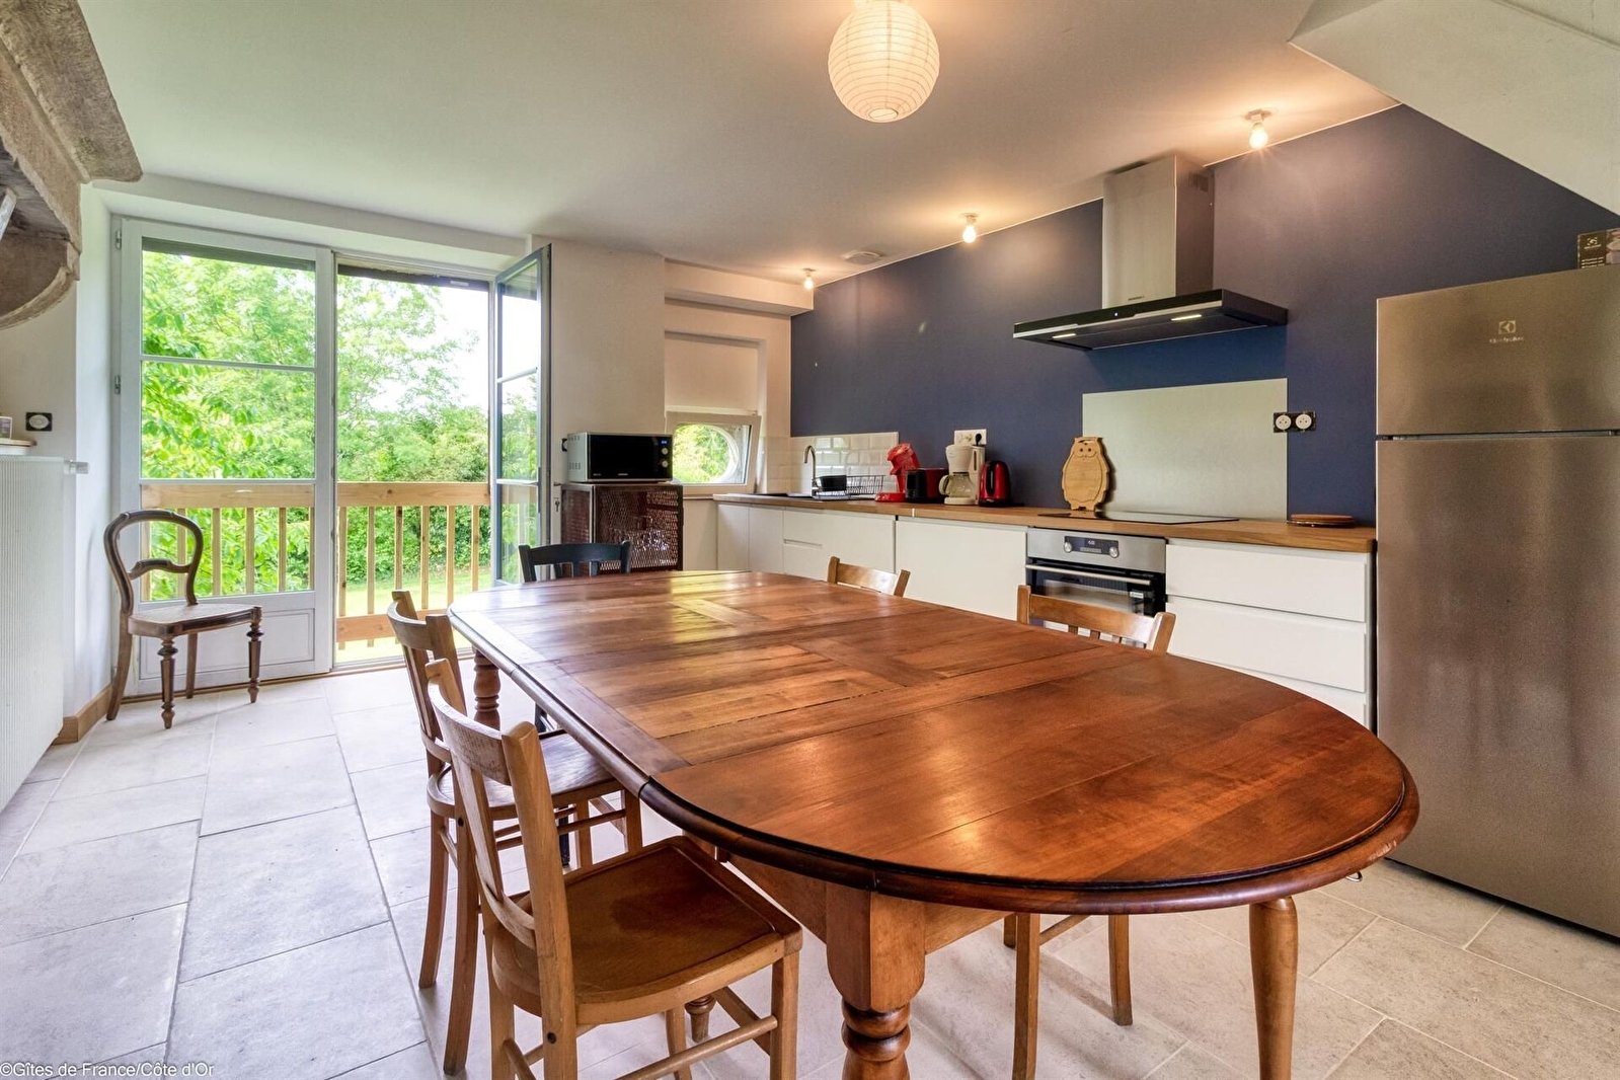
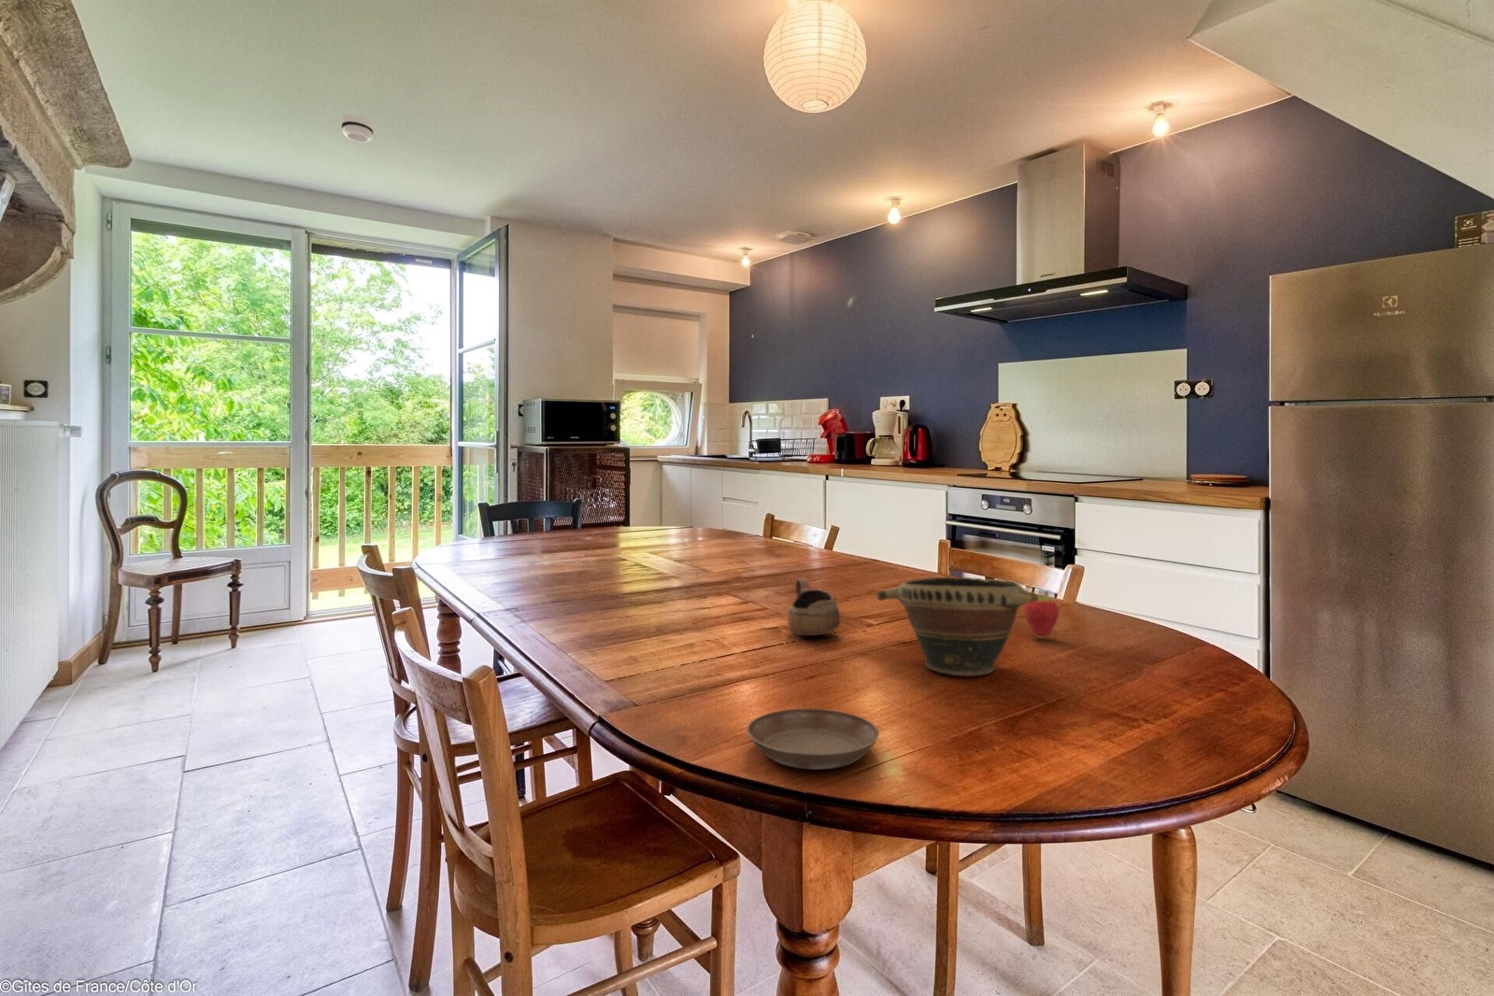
+ bowl (956, 624)
+ smoke detector (357, 129)
+ fruit (1040, 616)
+ saucer (811, 740)
+ cup (814, 607)
